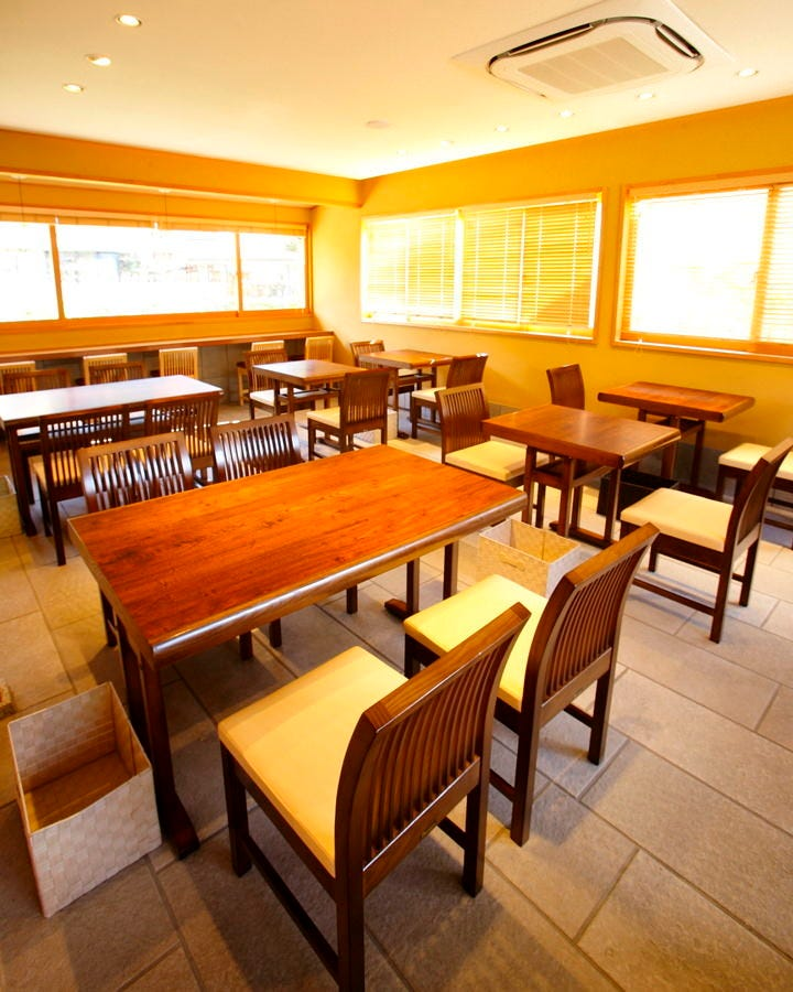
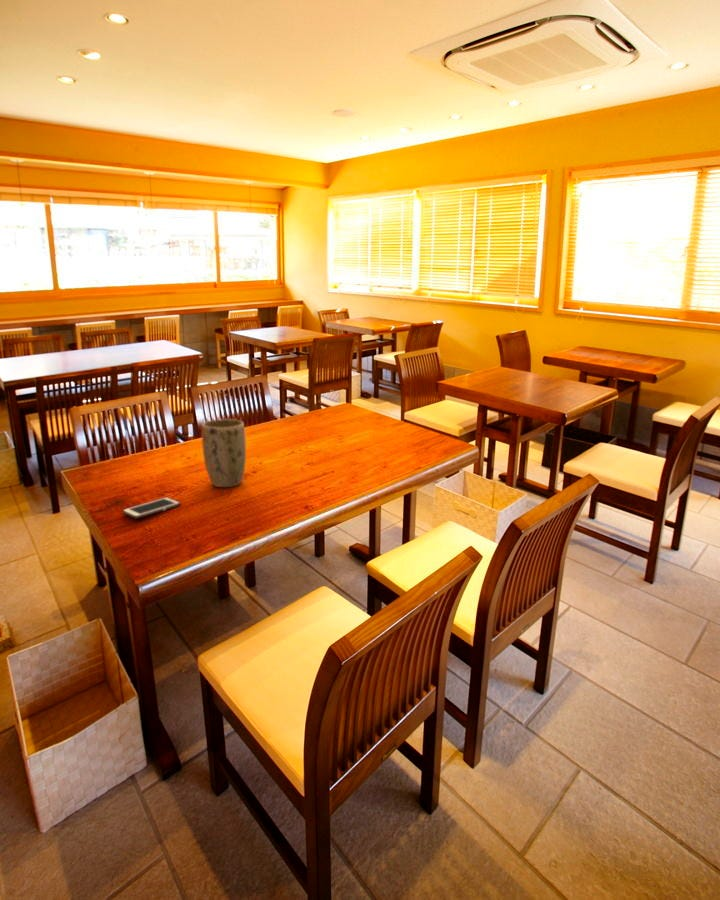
+ plant pot (224, 453)
+ cell phone (152, 507)
